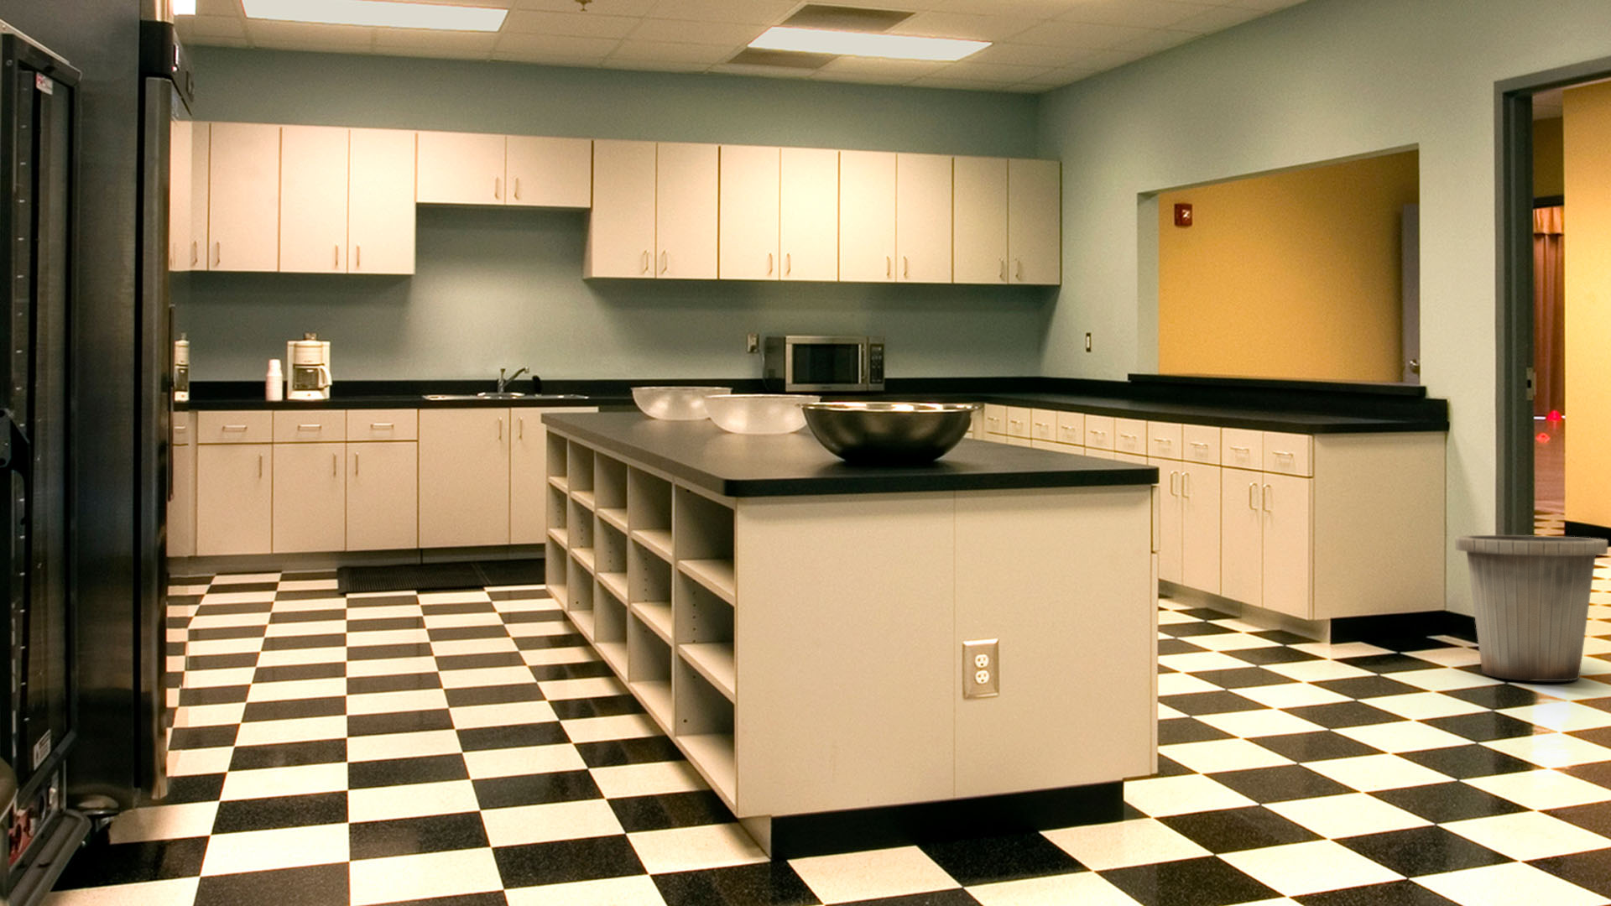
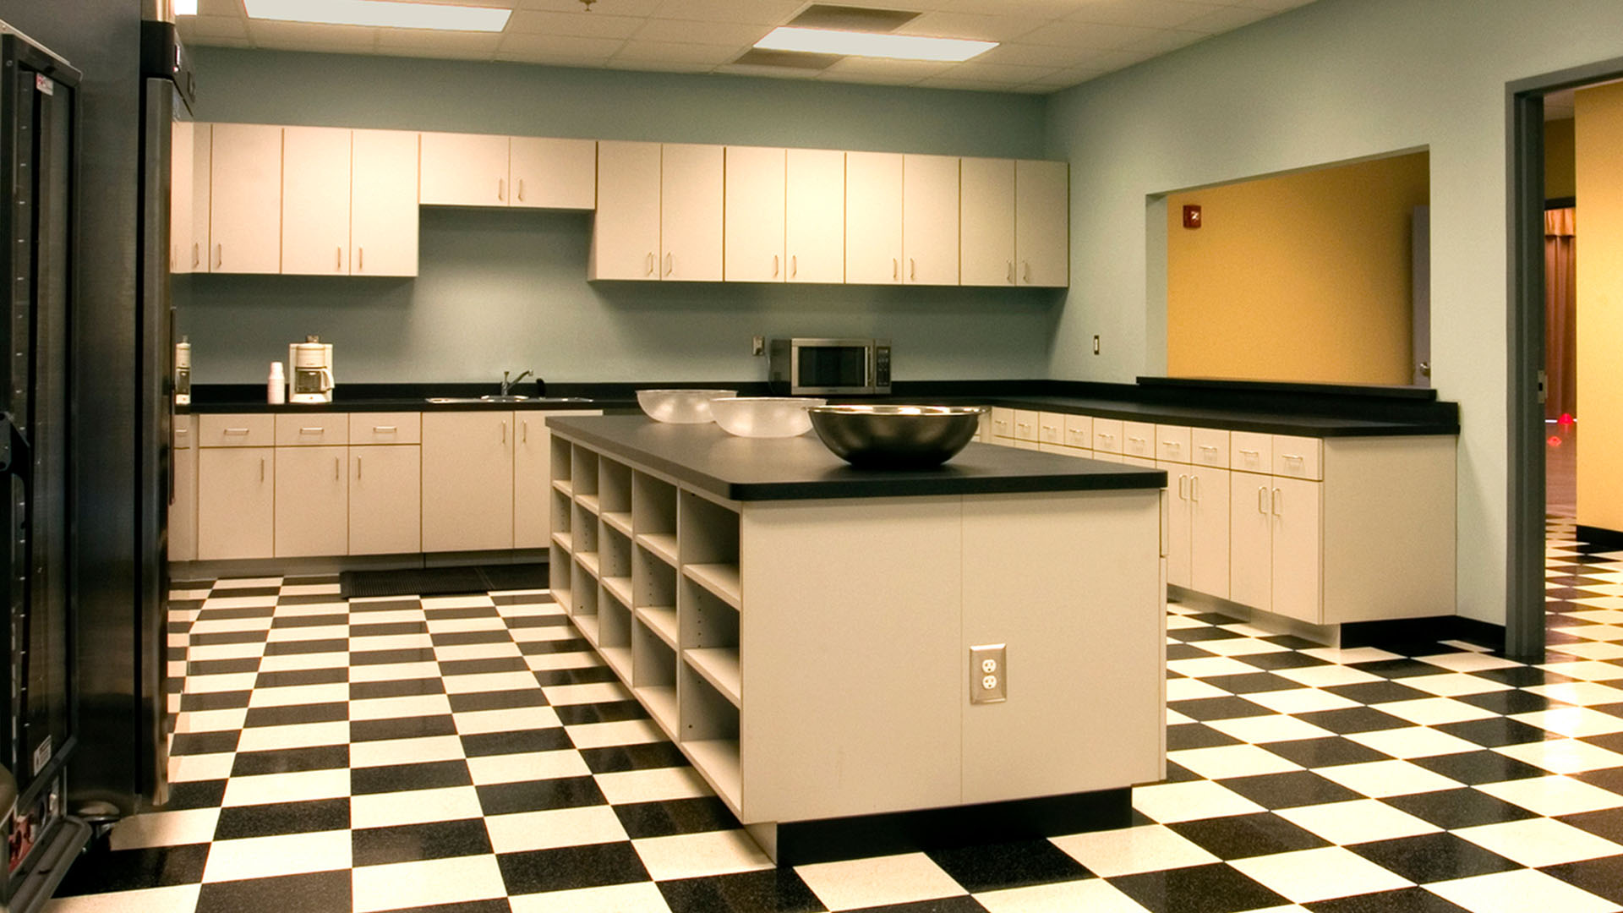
- trash can (1529, 606)
